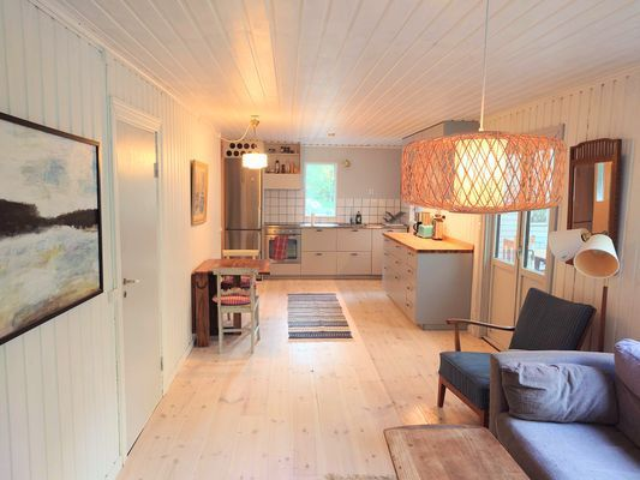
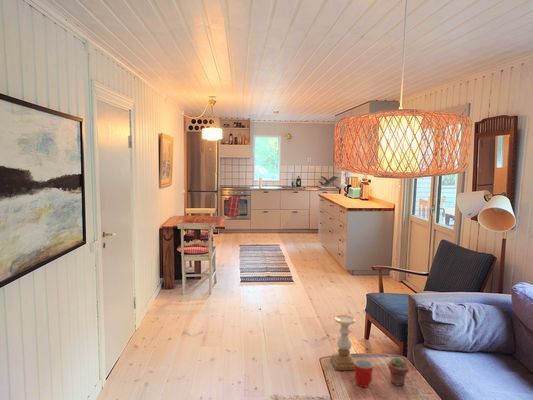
+ mug (364, 375)
+ potted succulent (398, 369)
+ candle holder (344, 341)
